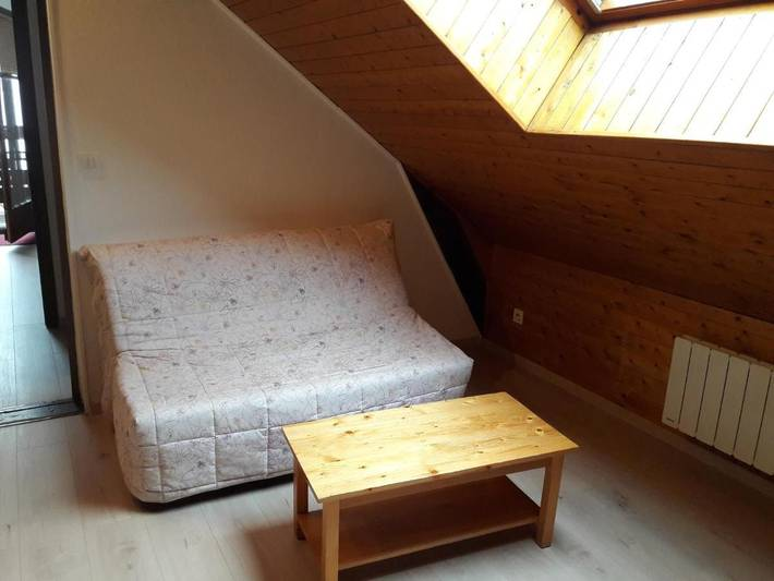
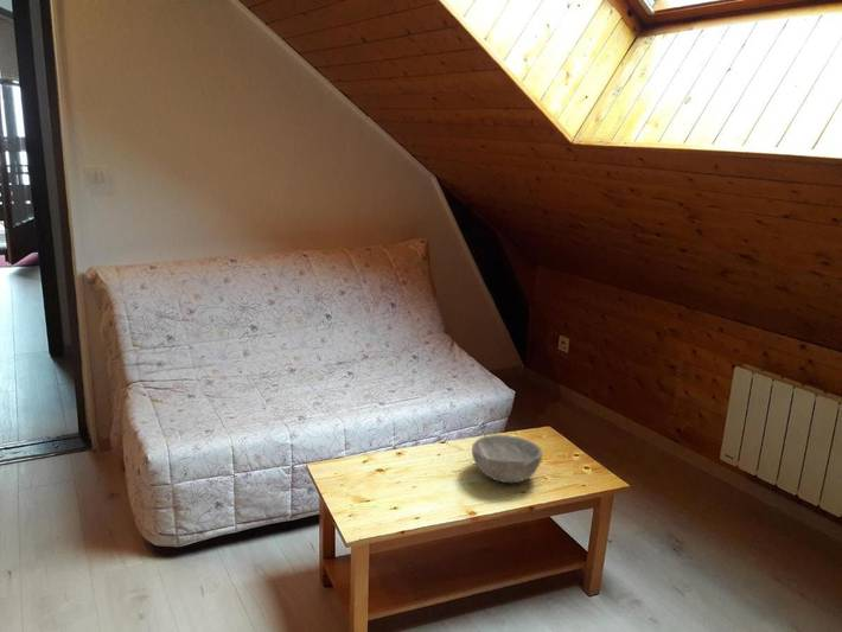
+ bowl (505, 462)
